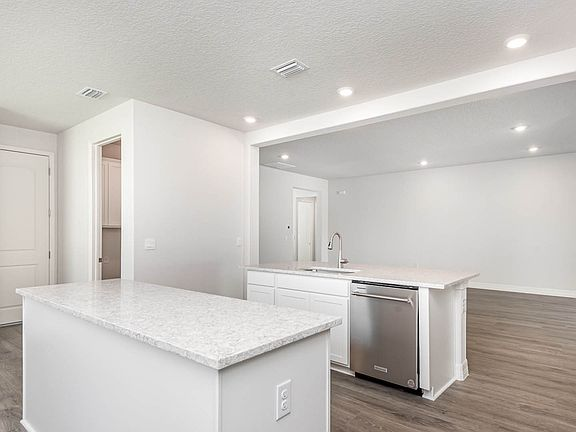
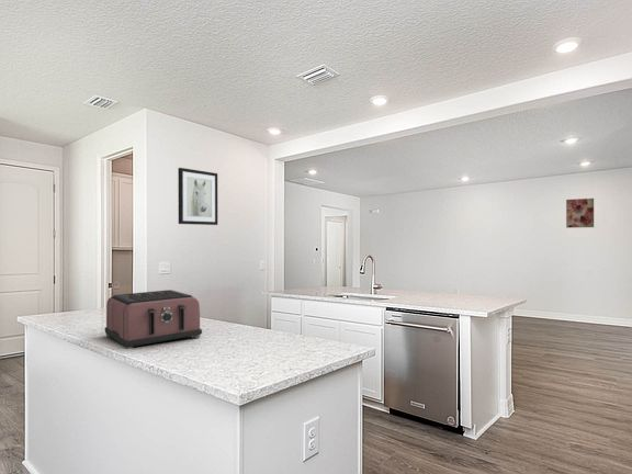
+ toaster (154, 316)
+ wall art (199, 198)
+ wall art (579, 213)
